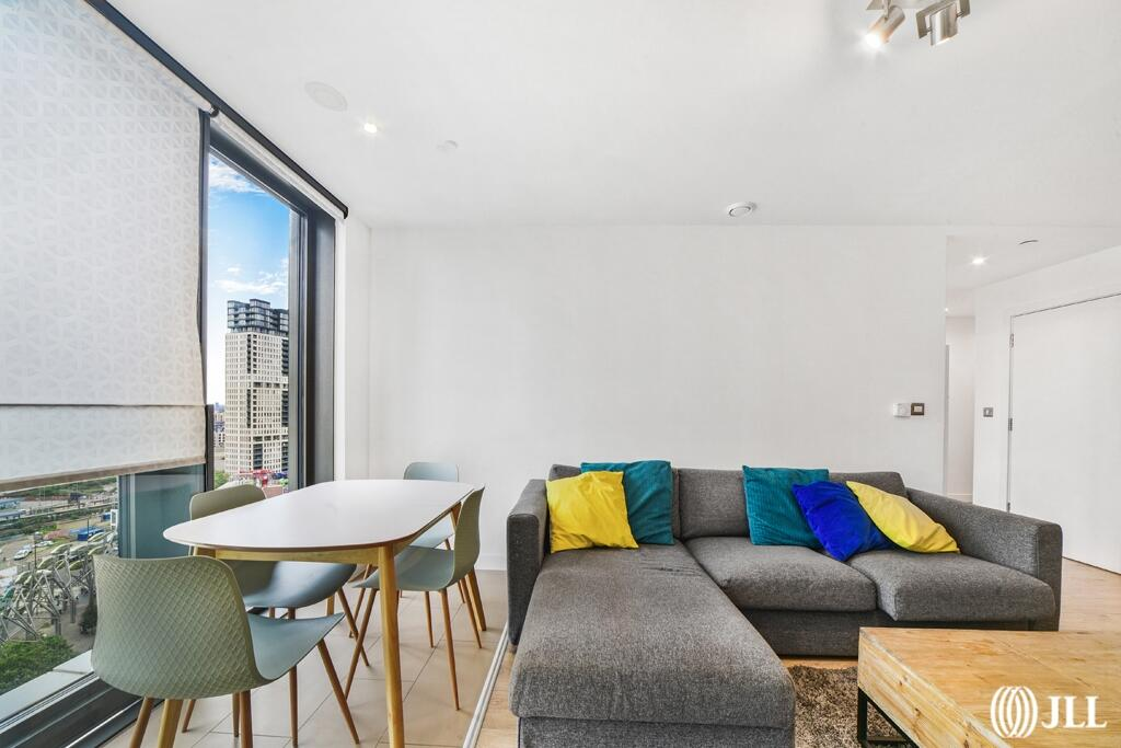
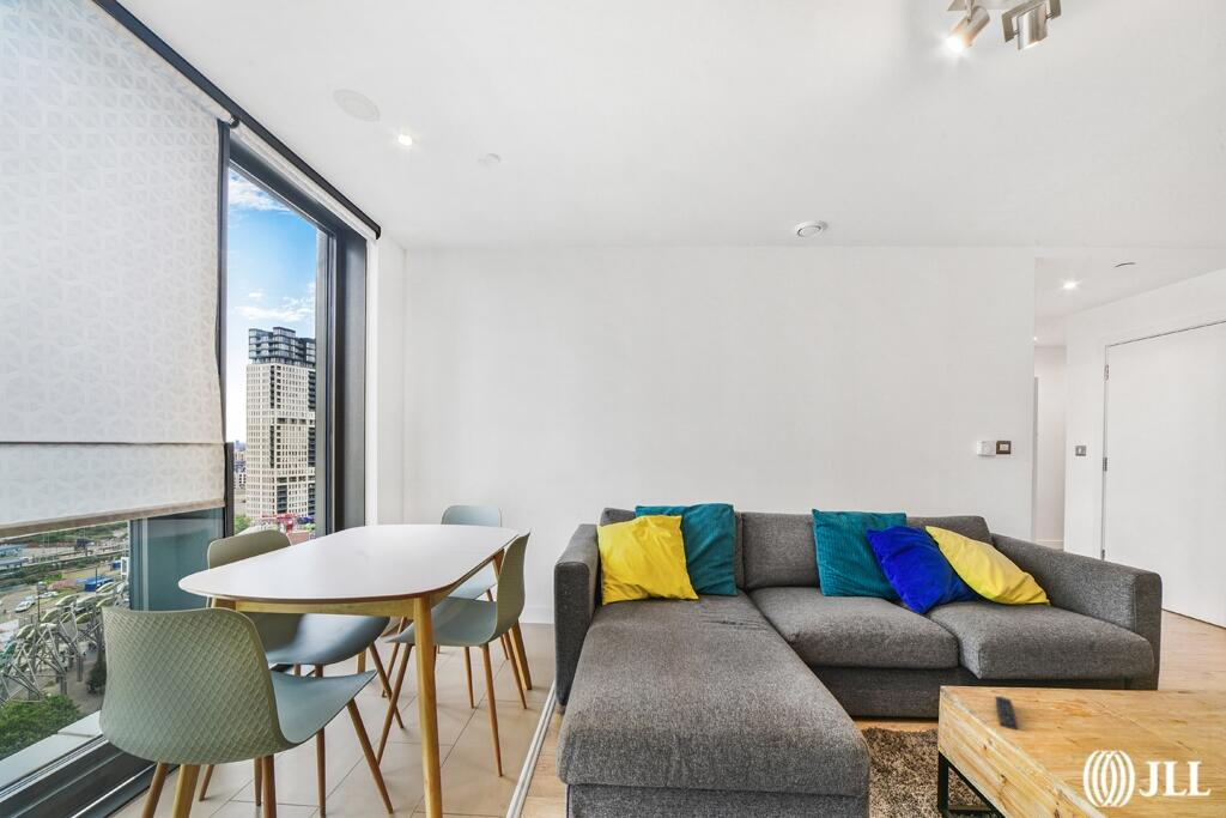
+ remote control (1005, 710)
